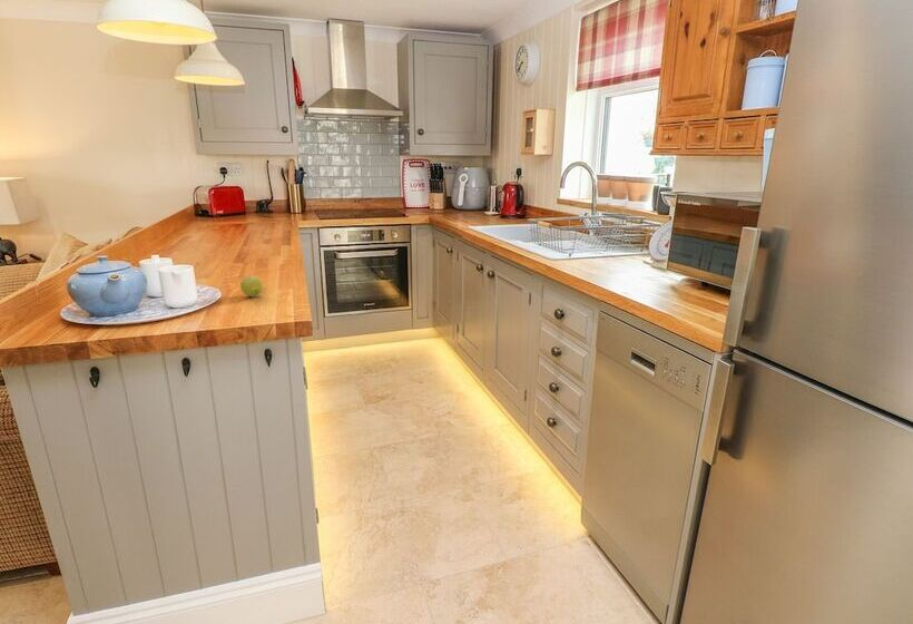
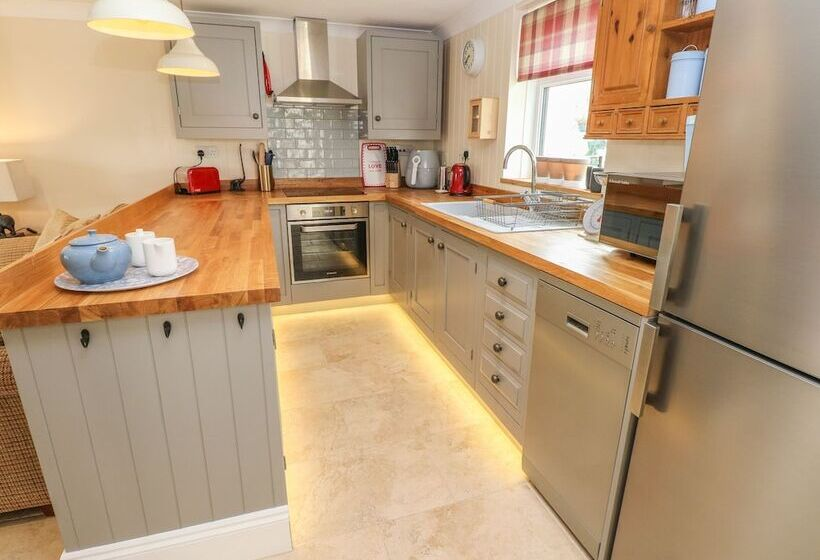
- fruit (252, 285)
